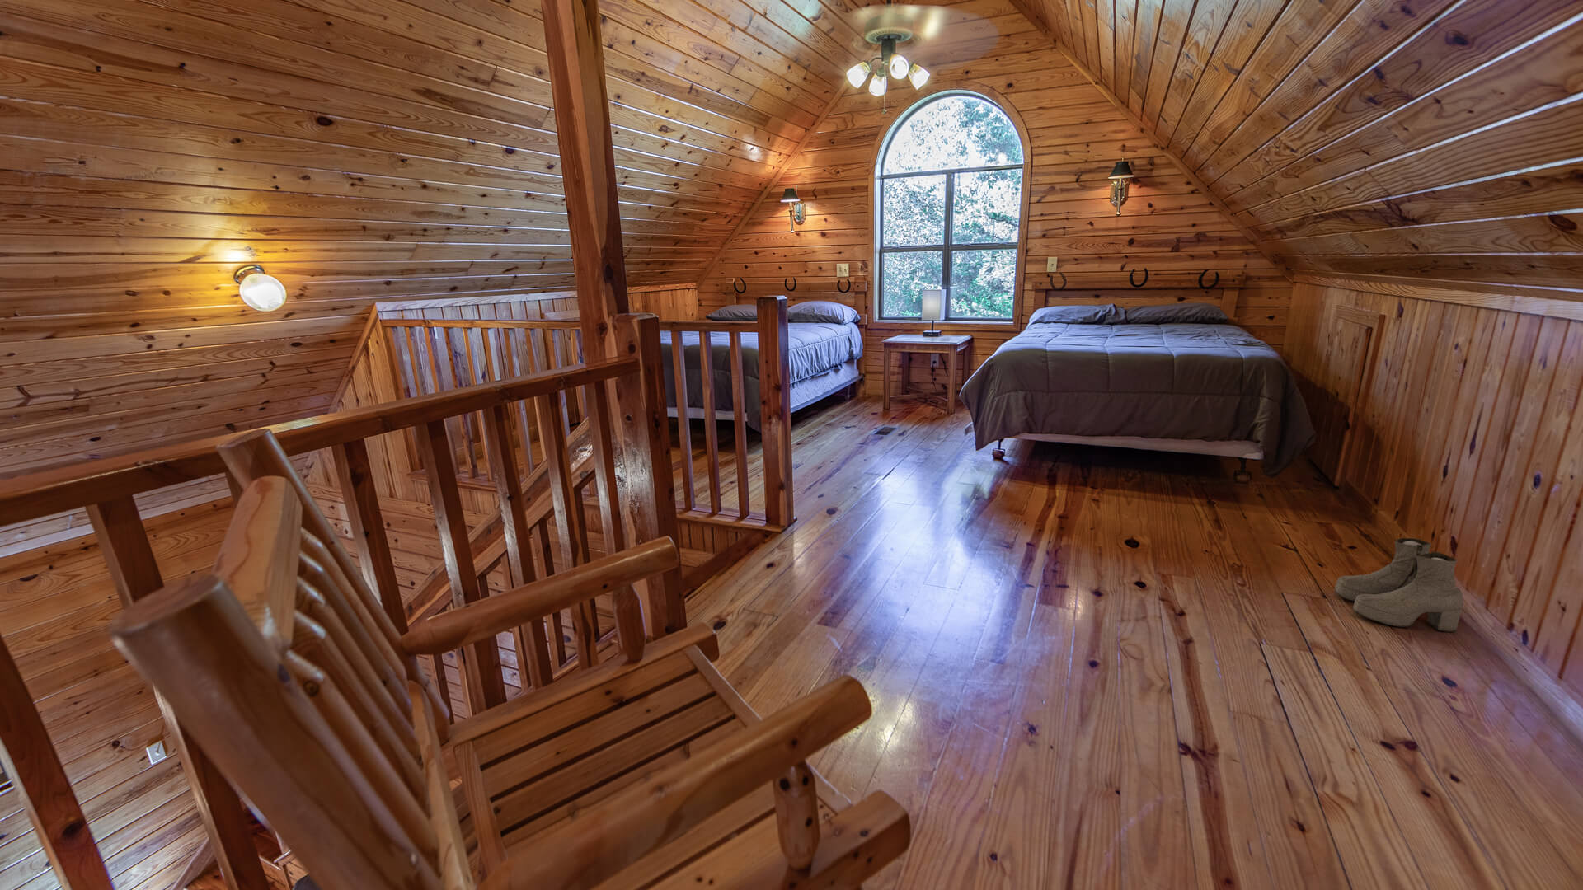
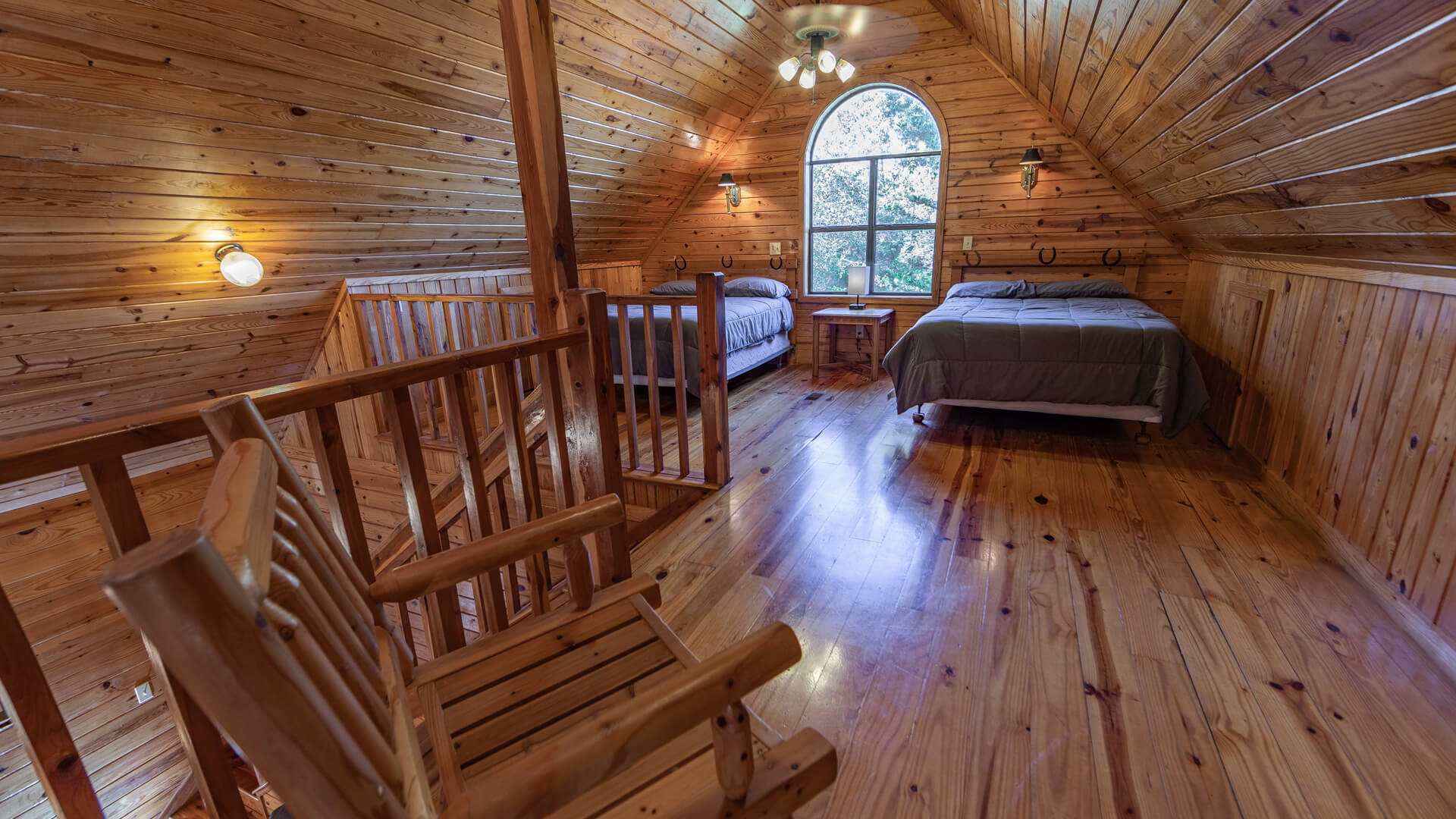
- boots (1399, 579)
